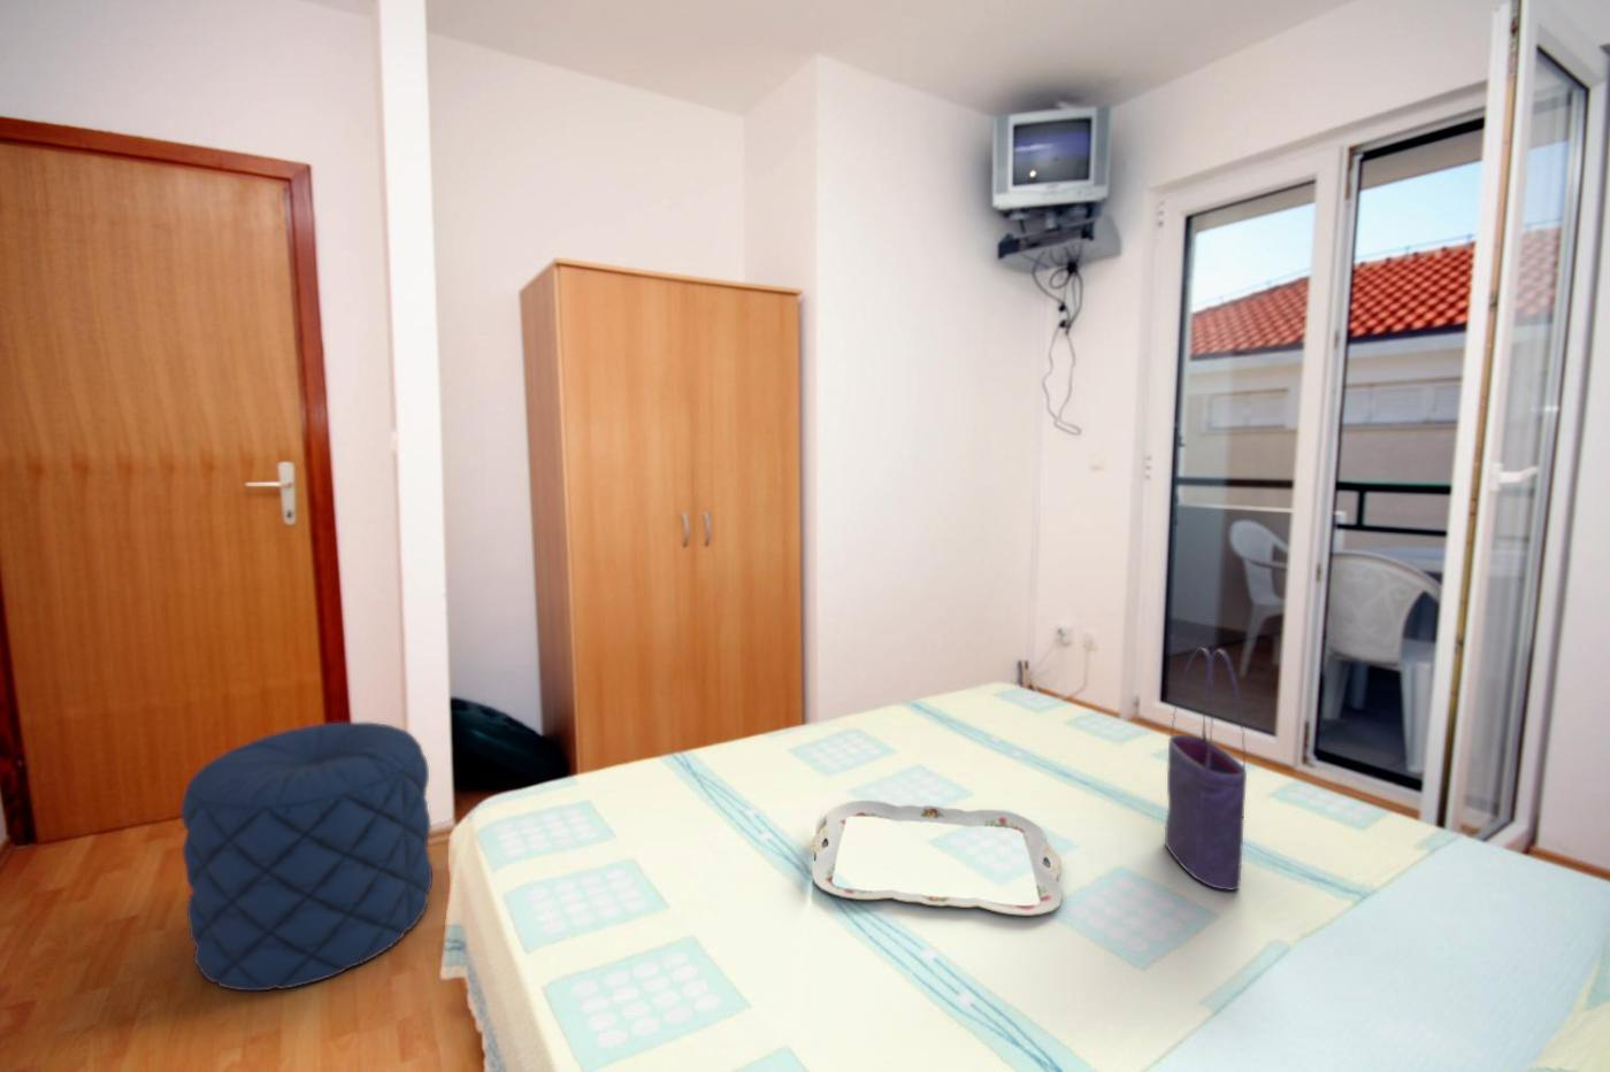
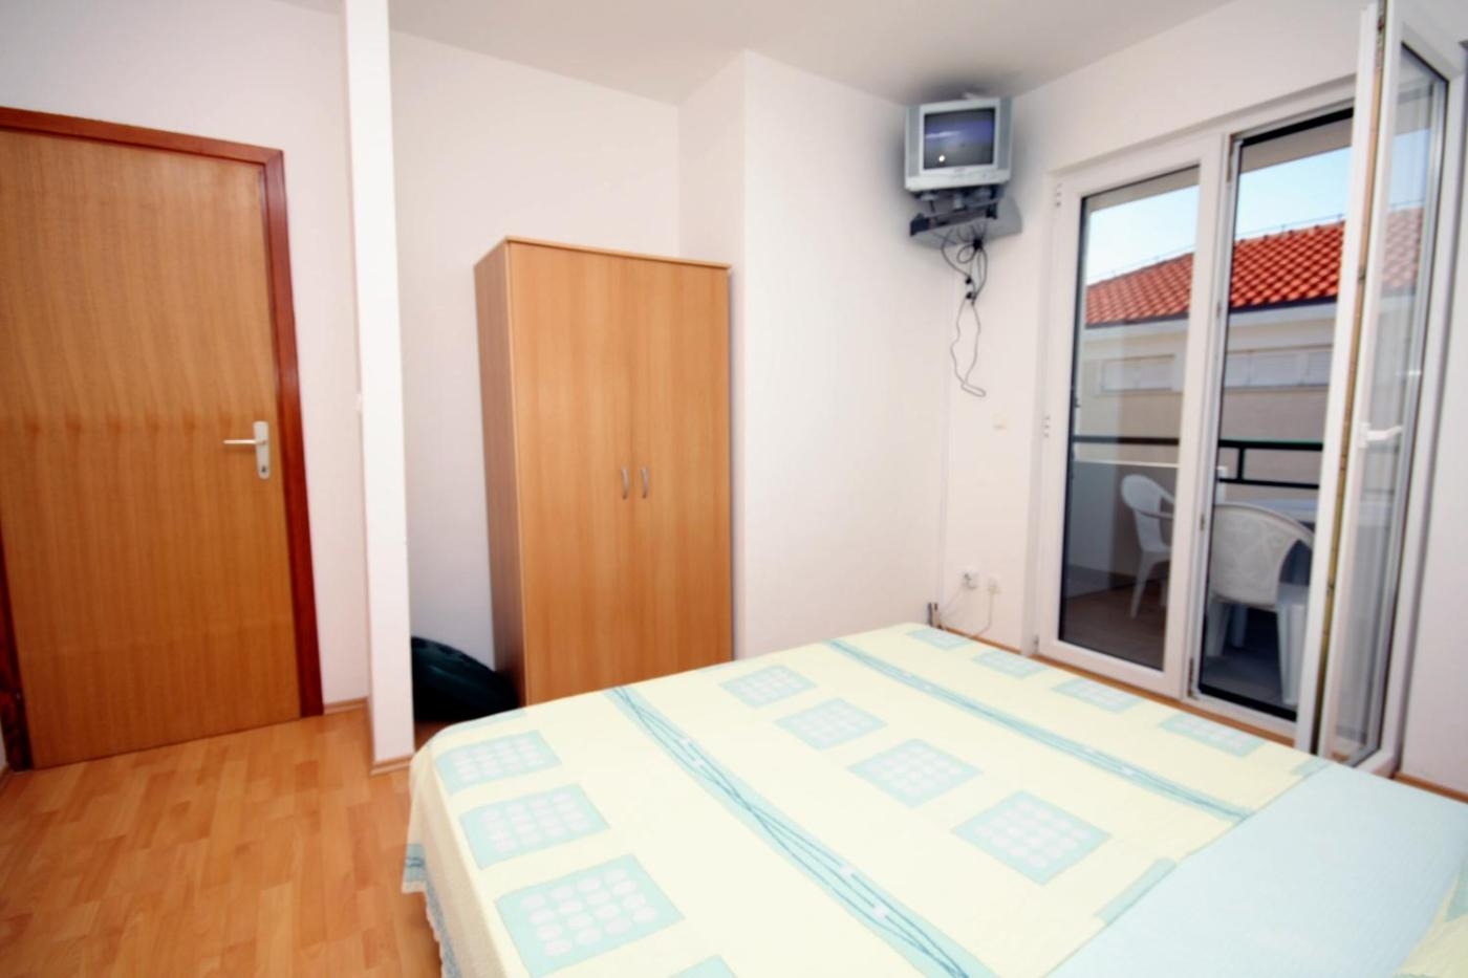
- tote bag (1205, 757)
- pouf (315, 836)
- serving tray (941, 823)
